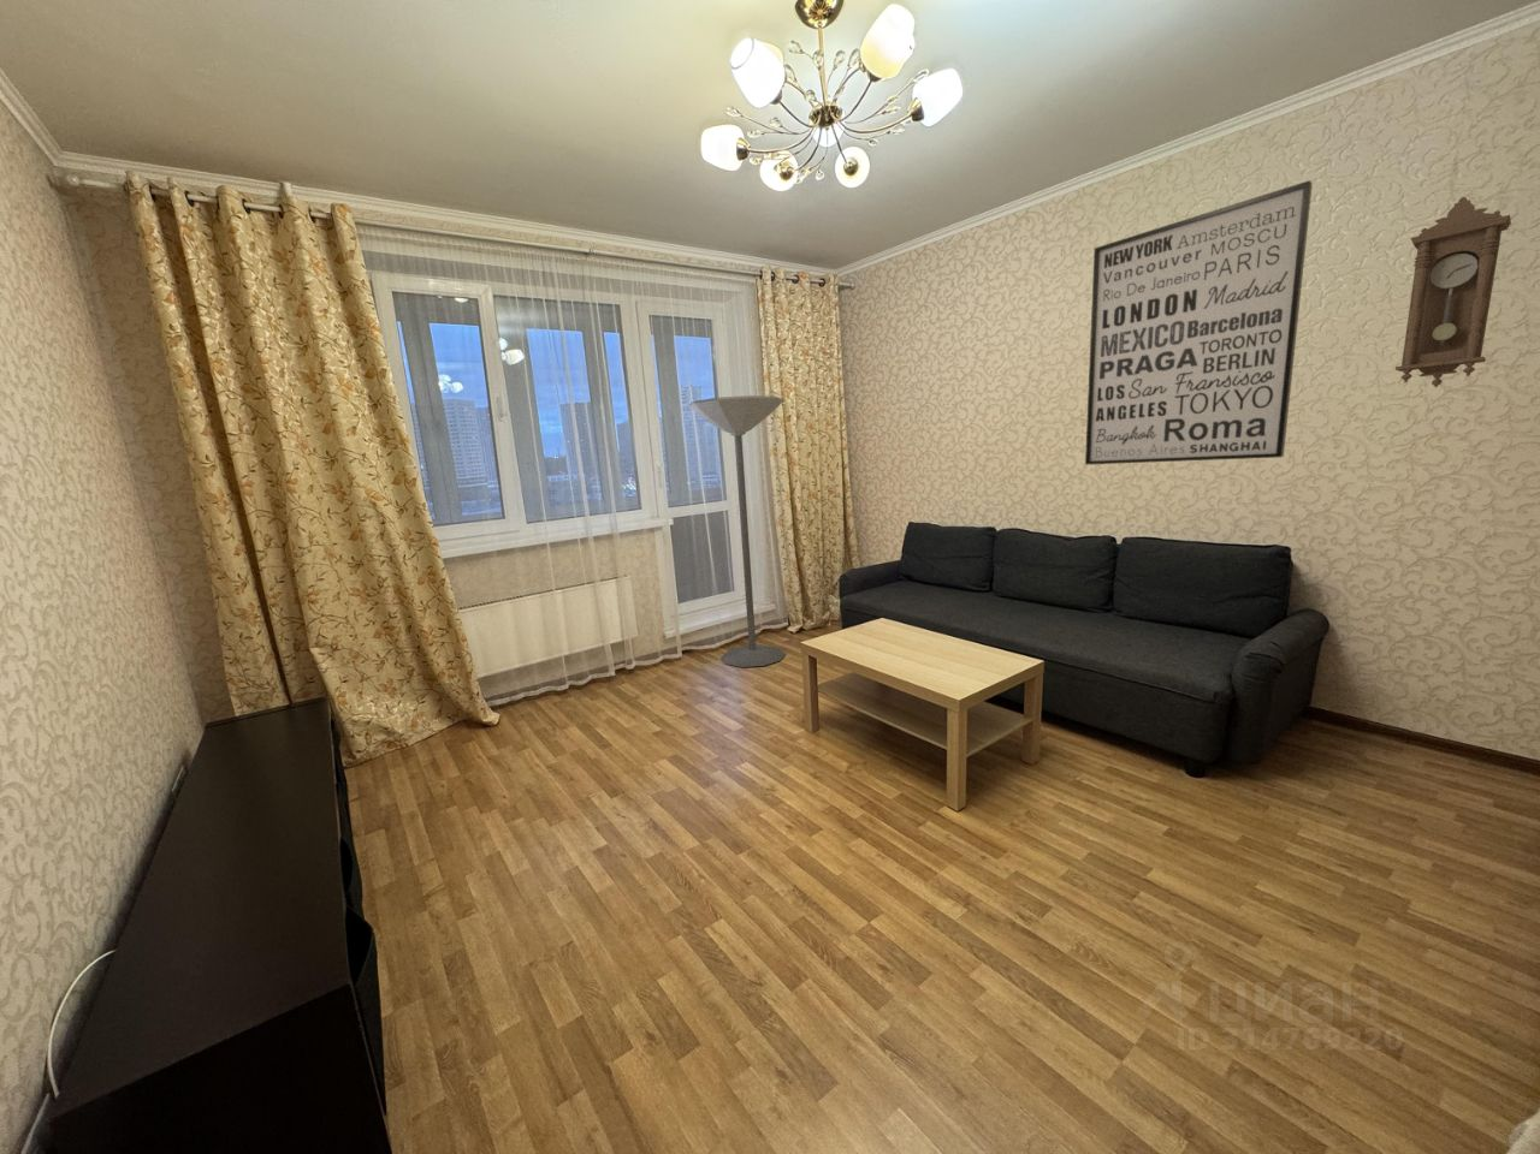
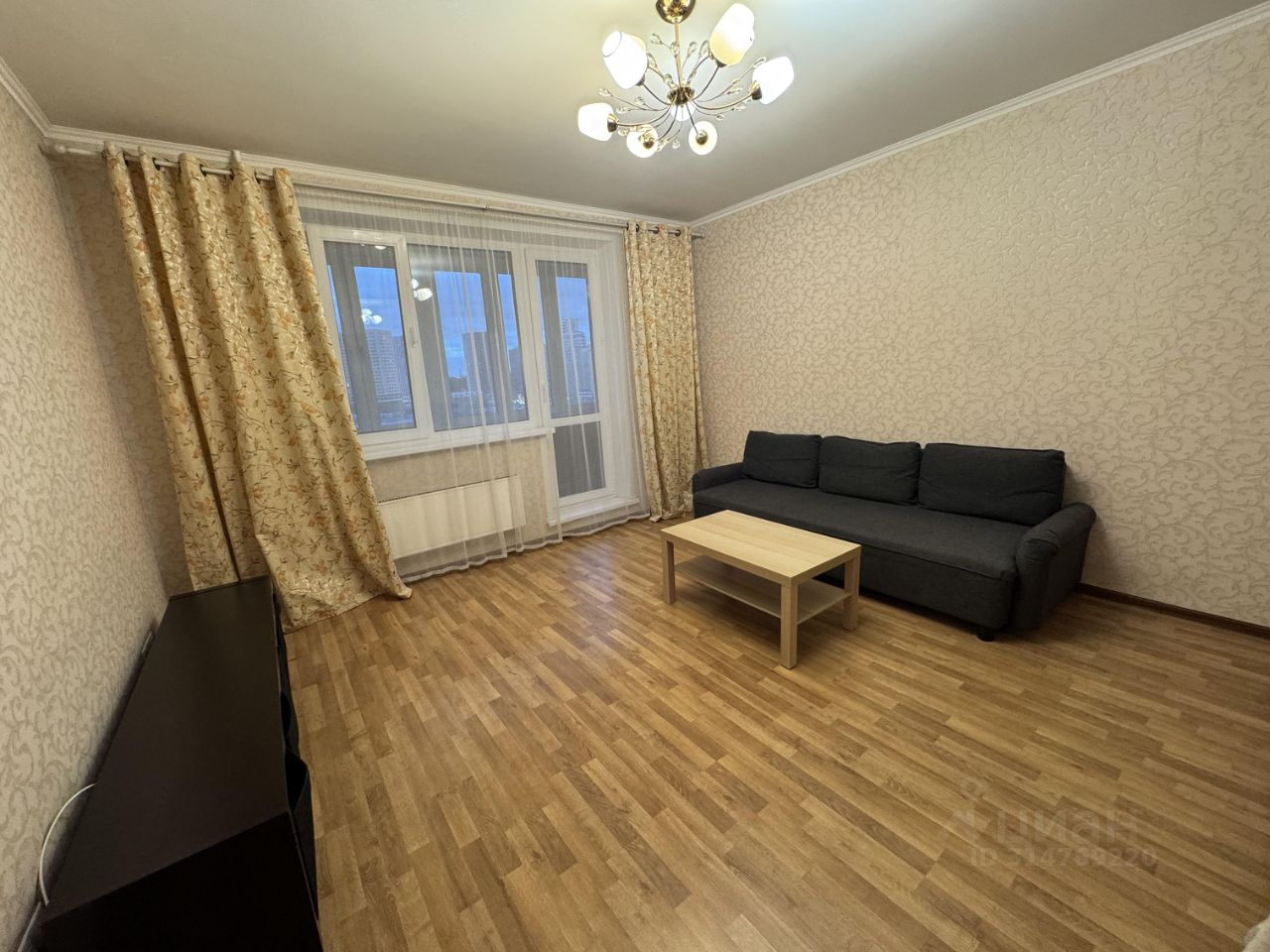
- pendulum clock (1450, 296)
- floor lamp (745, 533)
- wall art (1181, 344)
